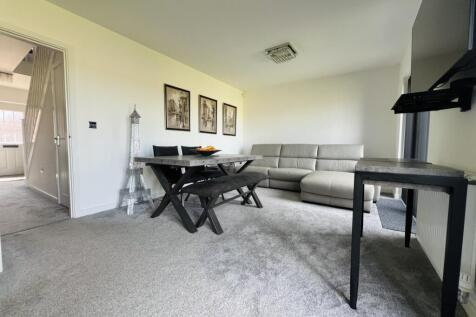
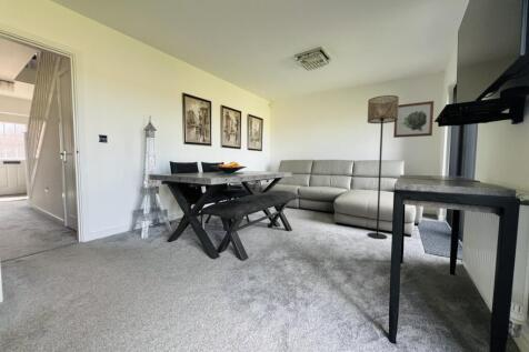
+ floor lamp (380, 168)
+ wall art (412, 120)
